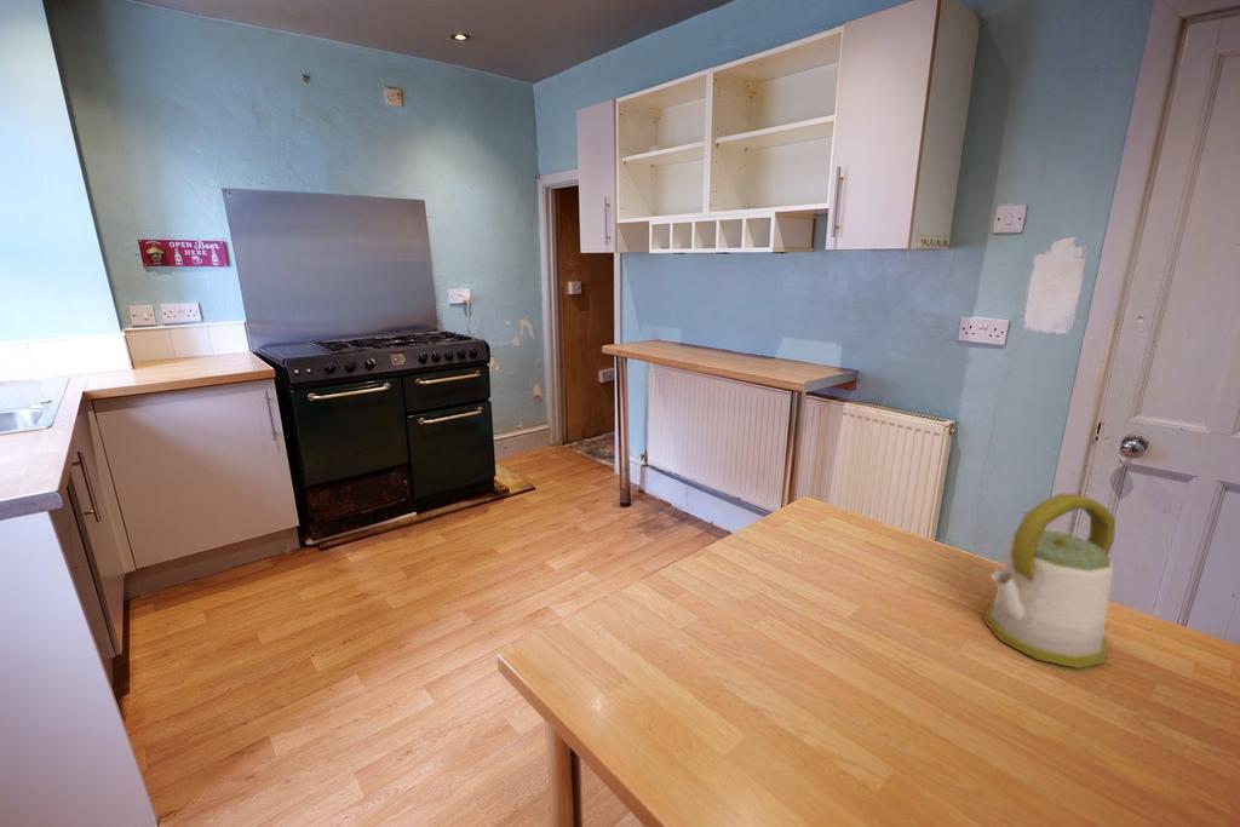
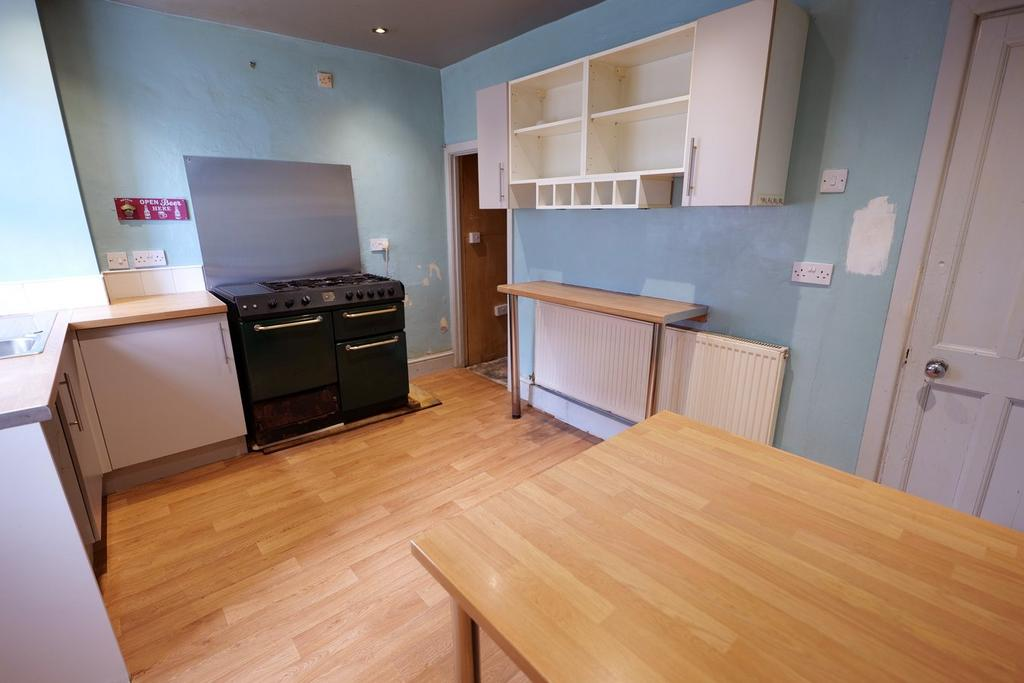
- kettle (1047, 568)
